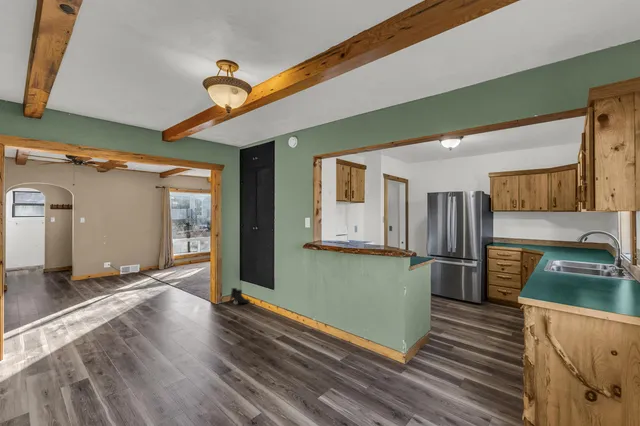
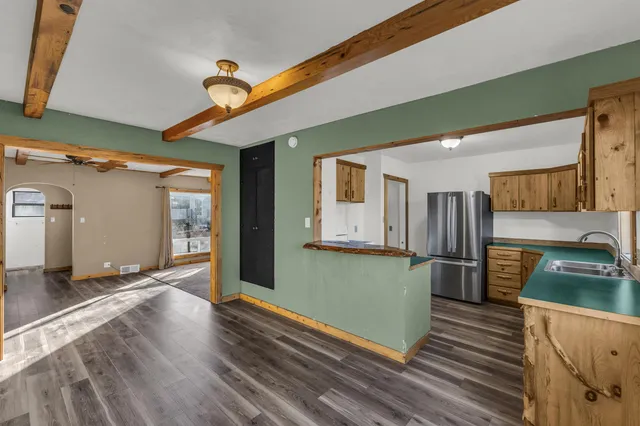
- boots (240, 295)
